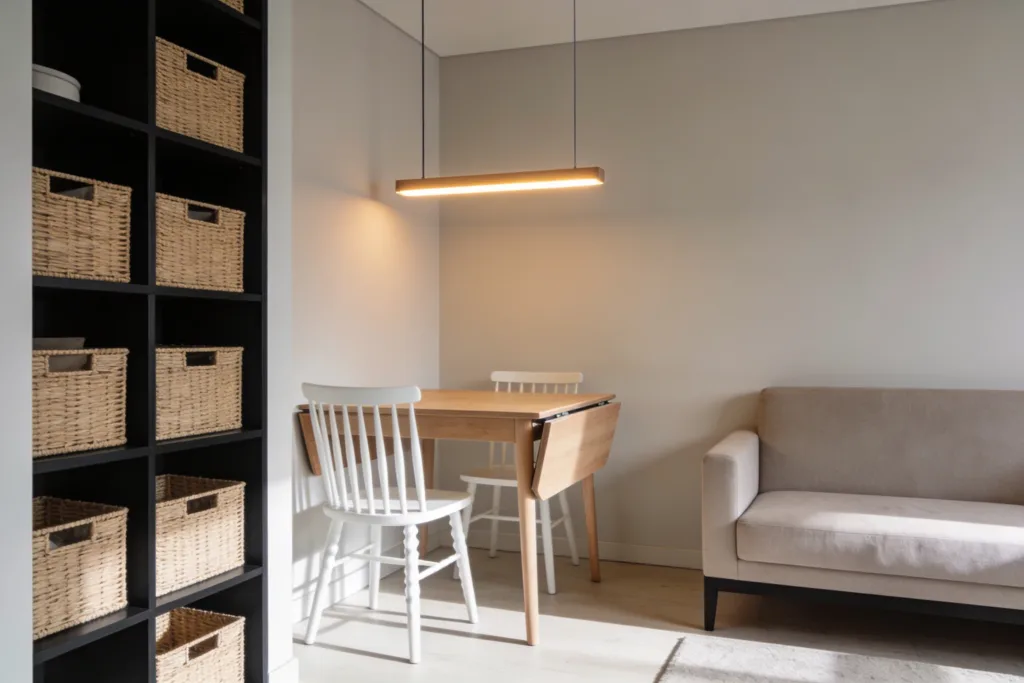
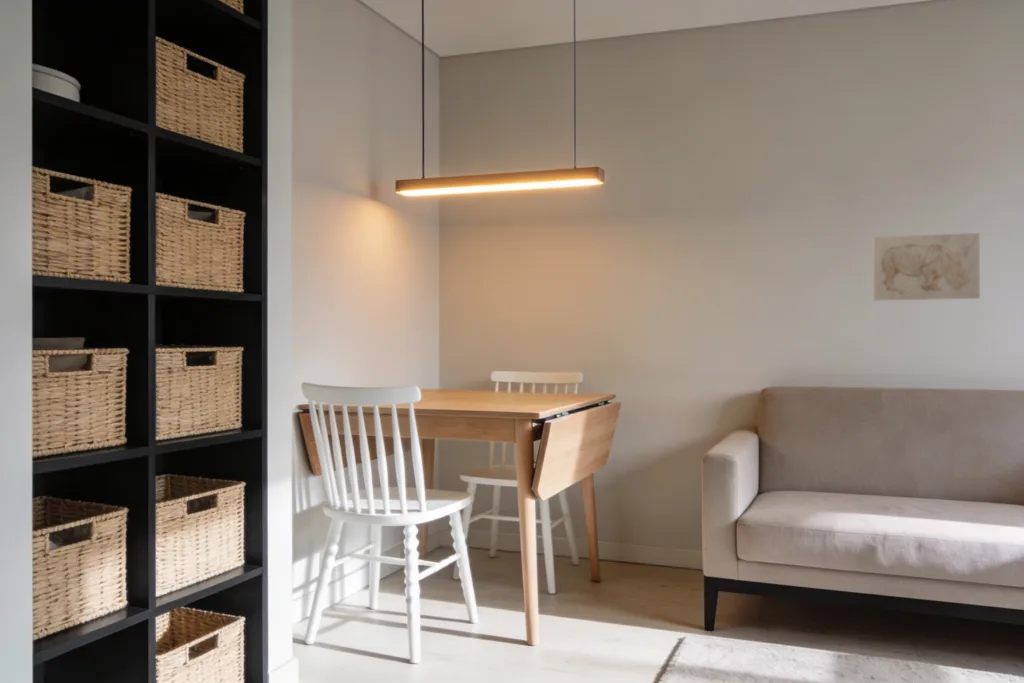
+ wall art (925, 267)
